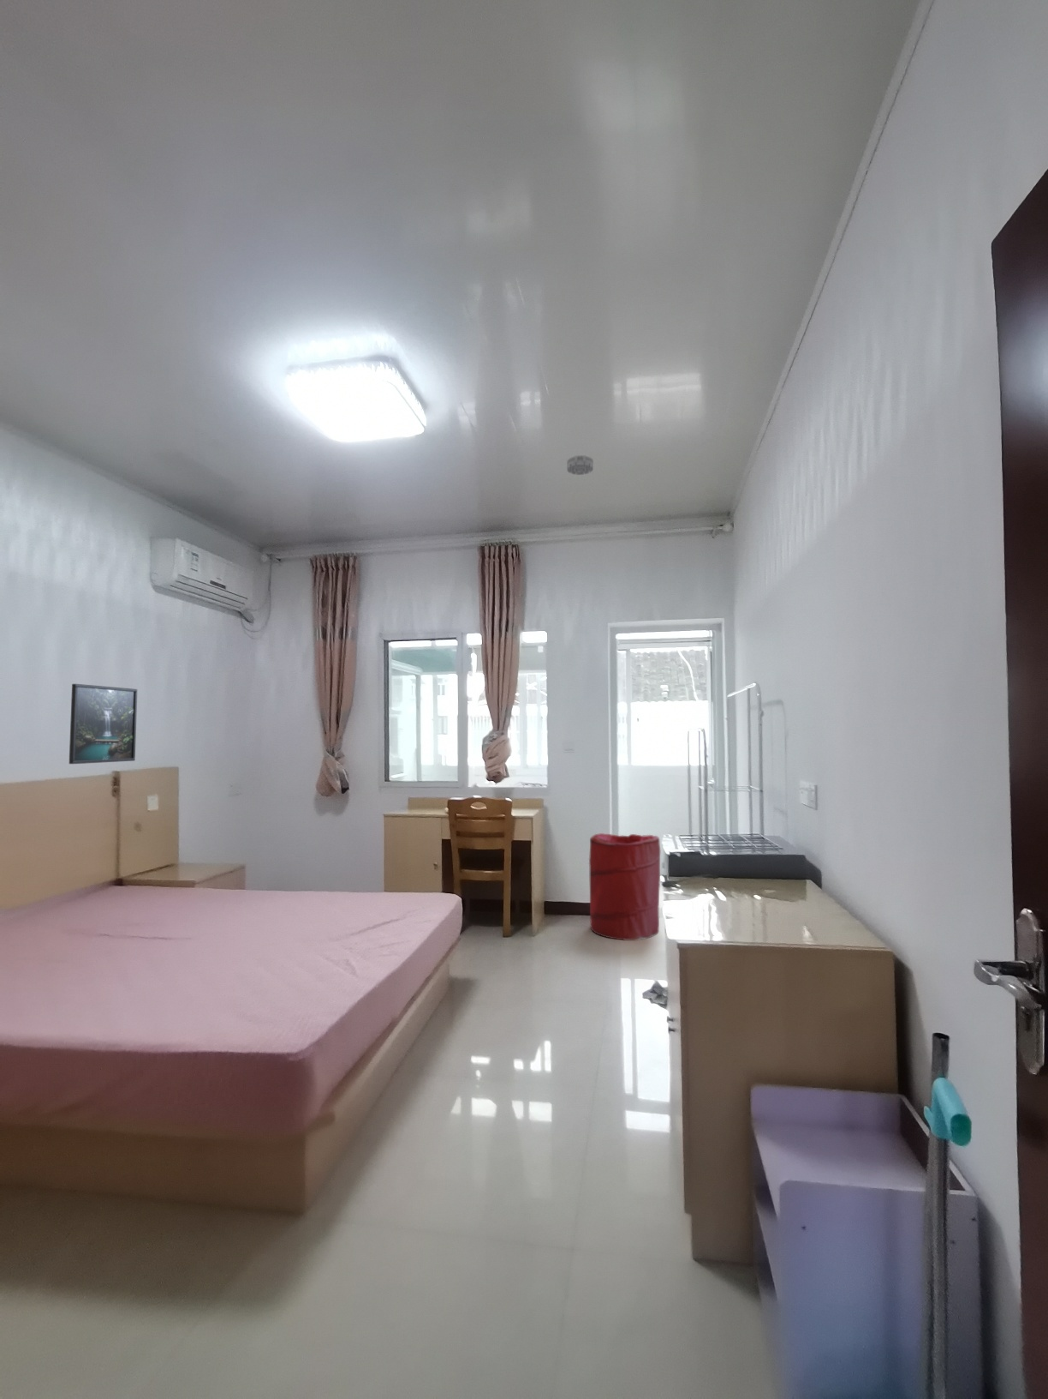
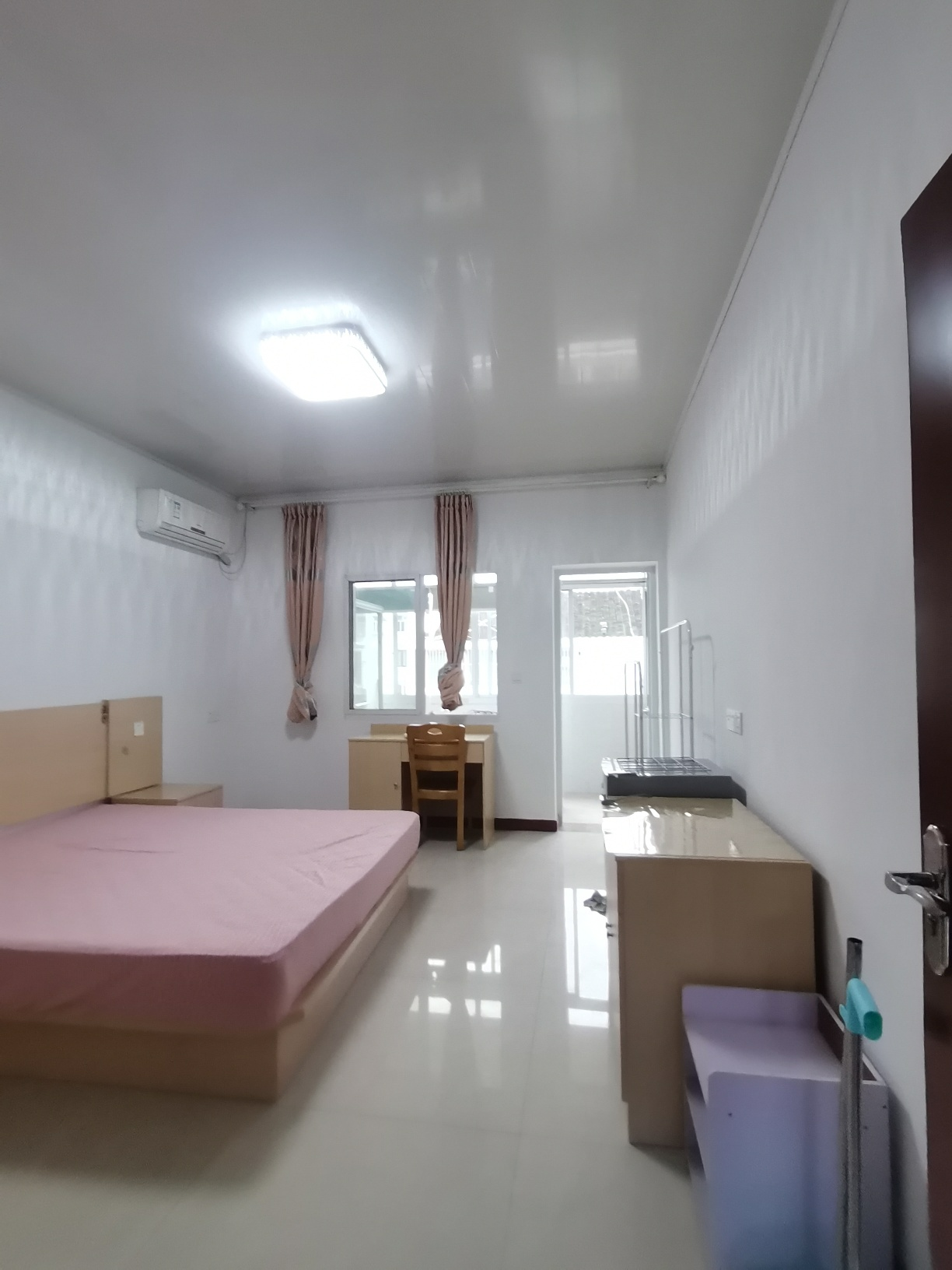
- smoke detector (580, 465)
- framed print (105, 725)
- laundry hamper (624, 881)
